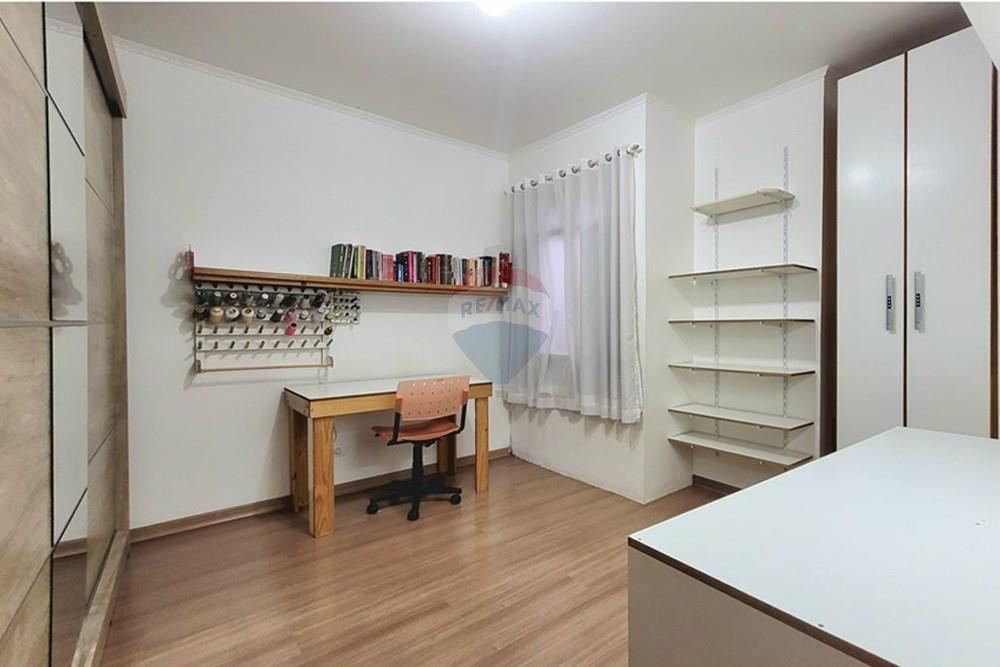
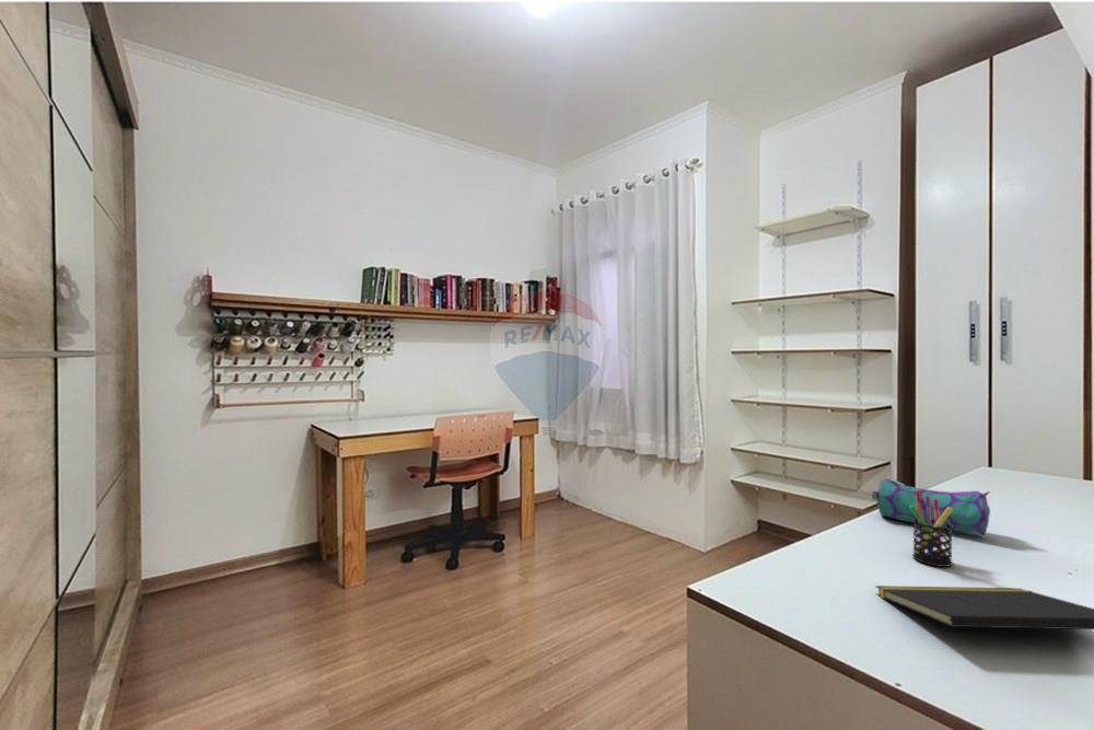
+ pen holder (927, 526)
+ notepad (989, 605)
+ pencil case (930, 503)
